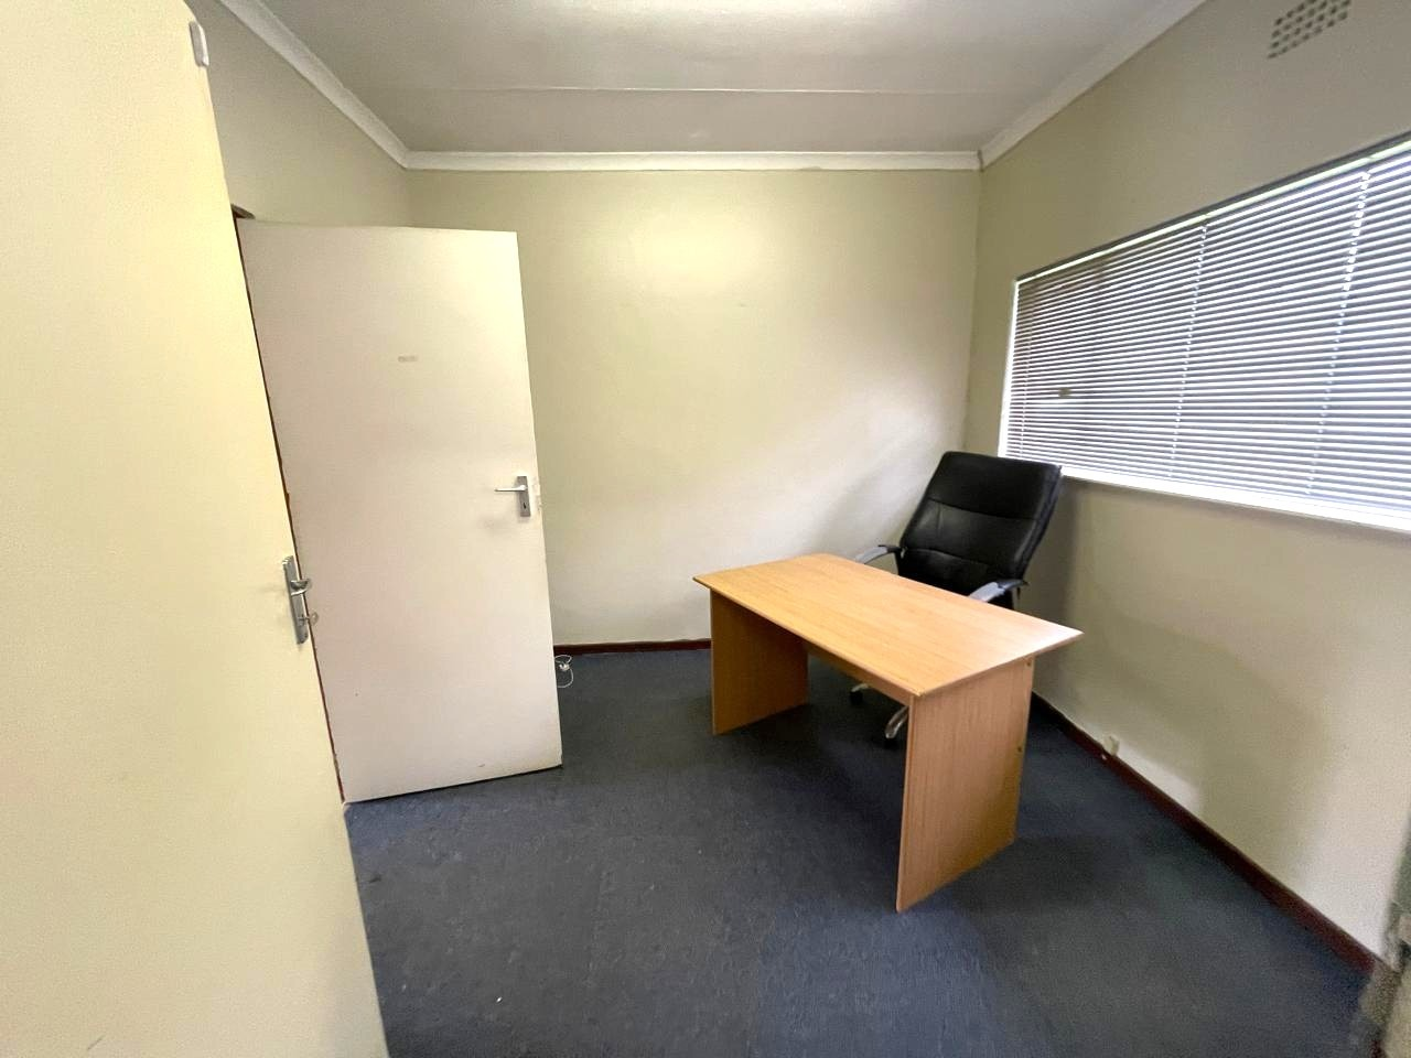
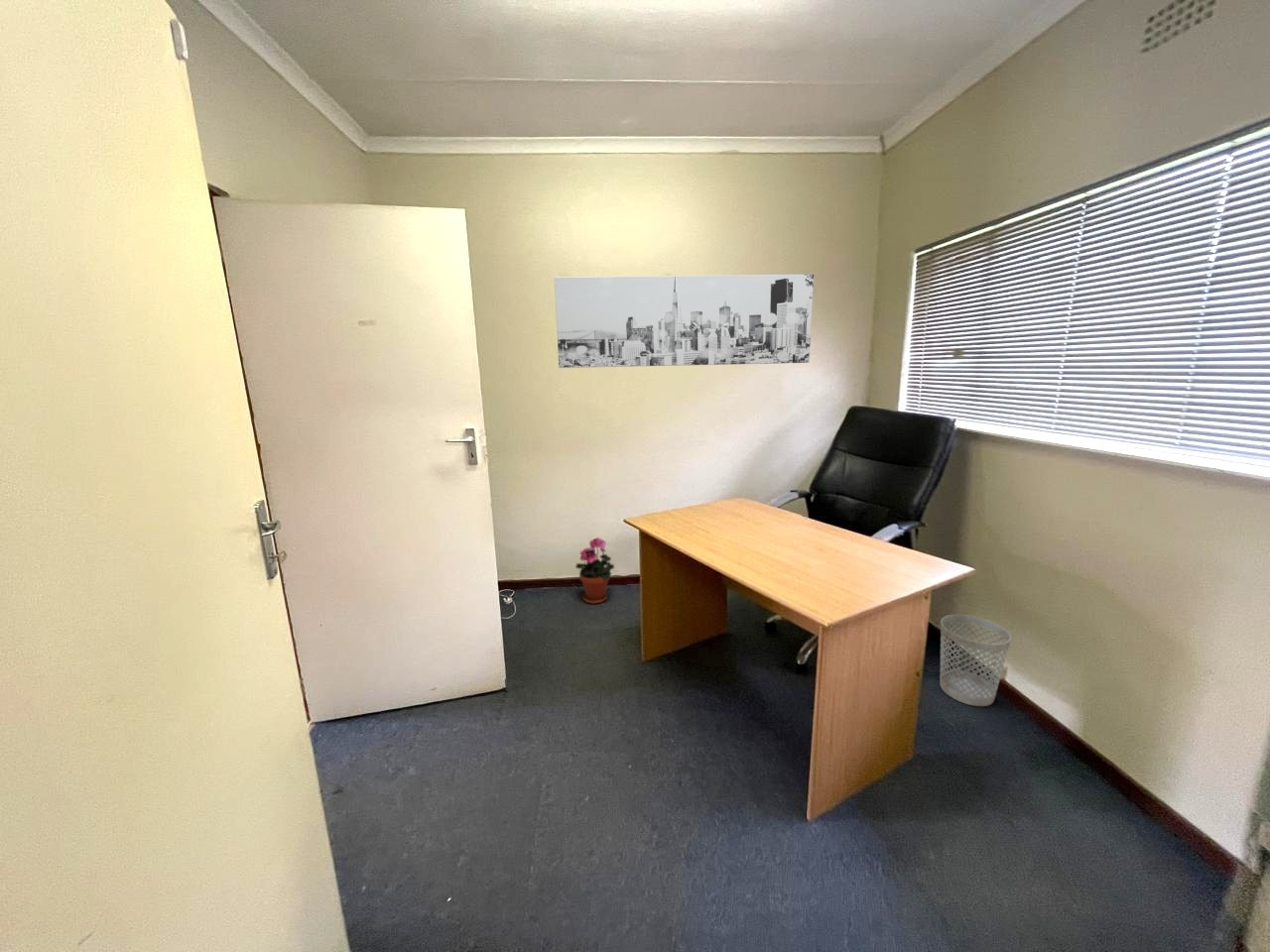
+ wall art (685, 321)
+ wastebasket (970, 660)
+ potted plant (594, 568)
